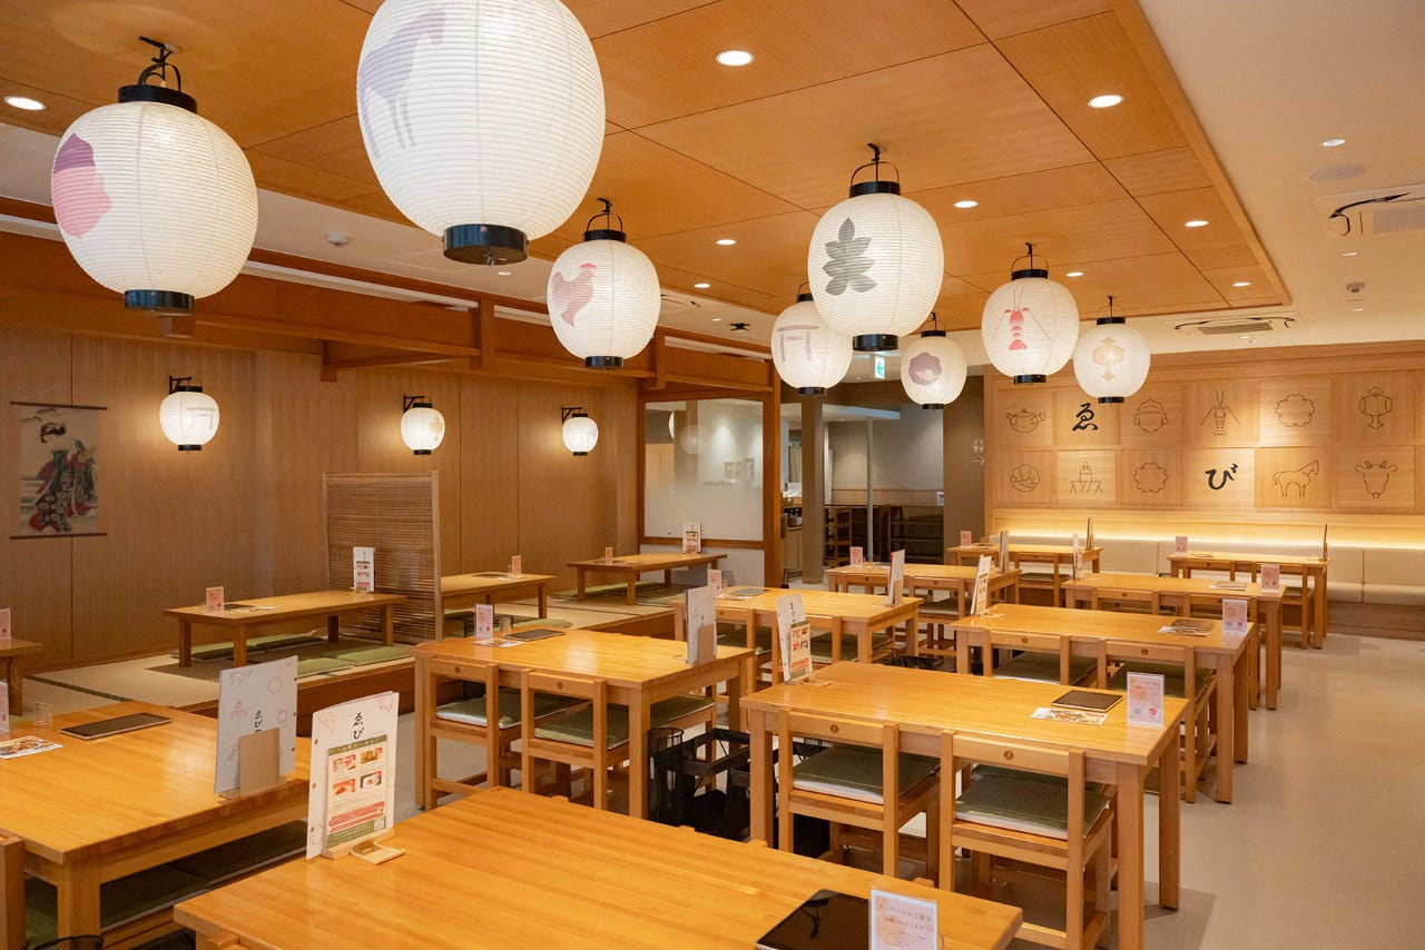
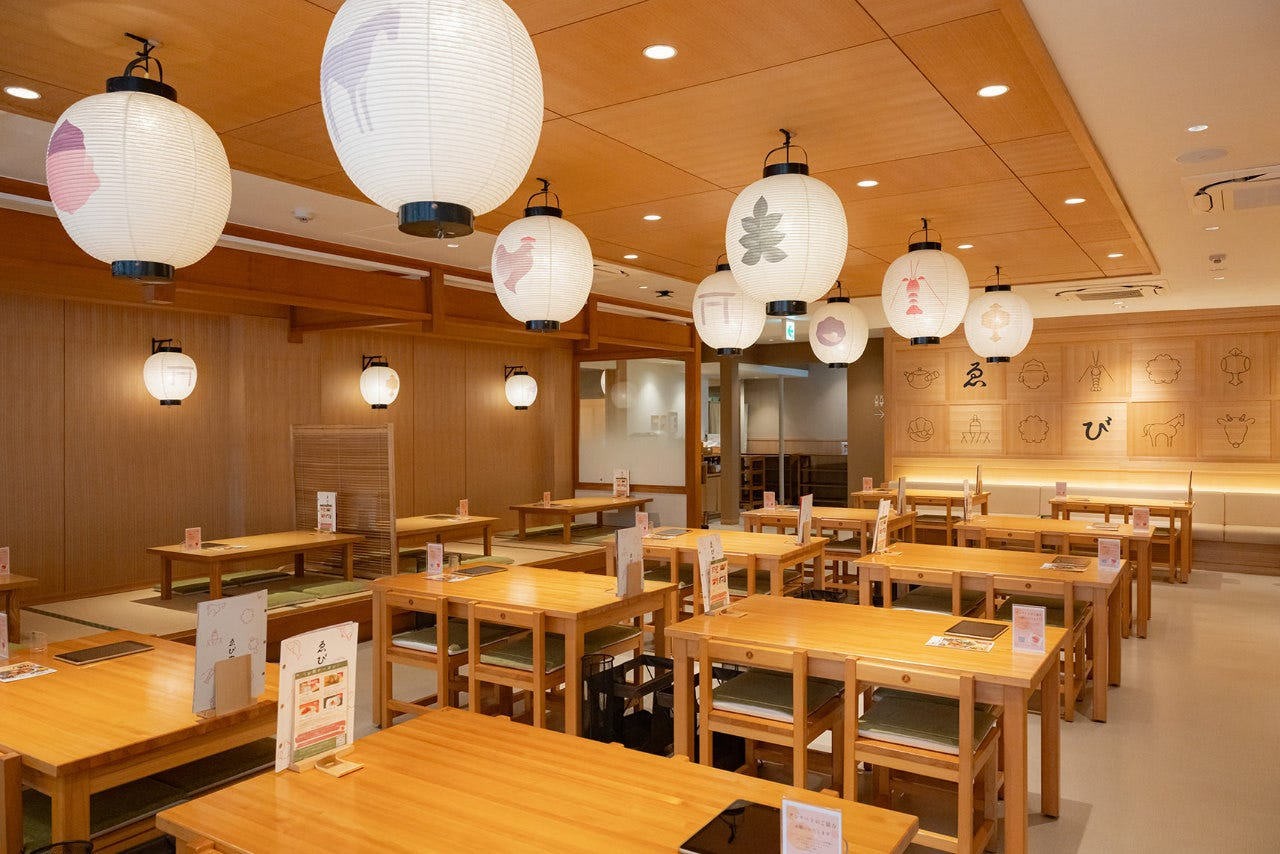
- wall scroll (60, 461)
